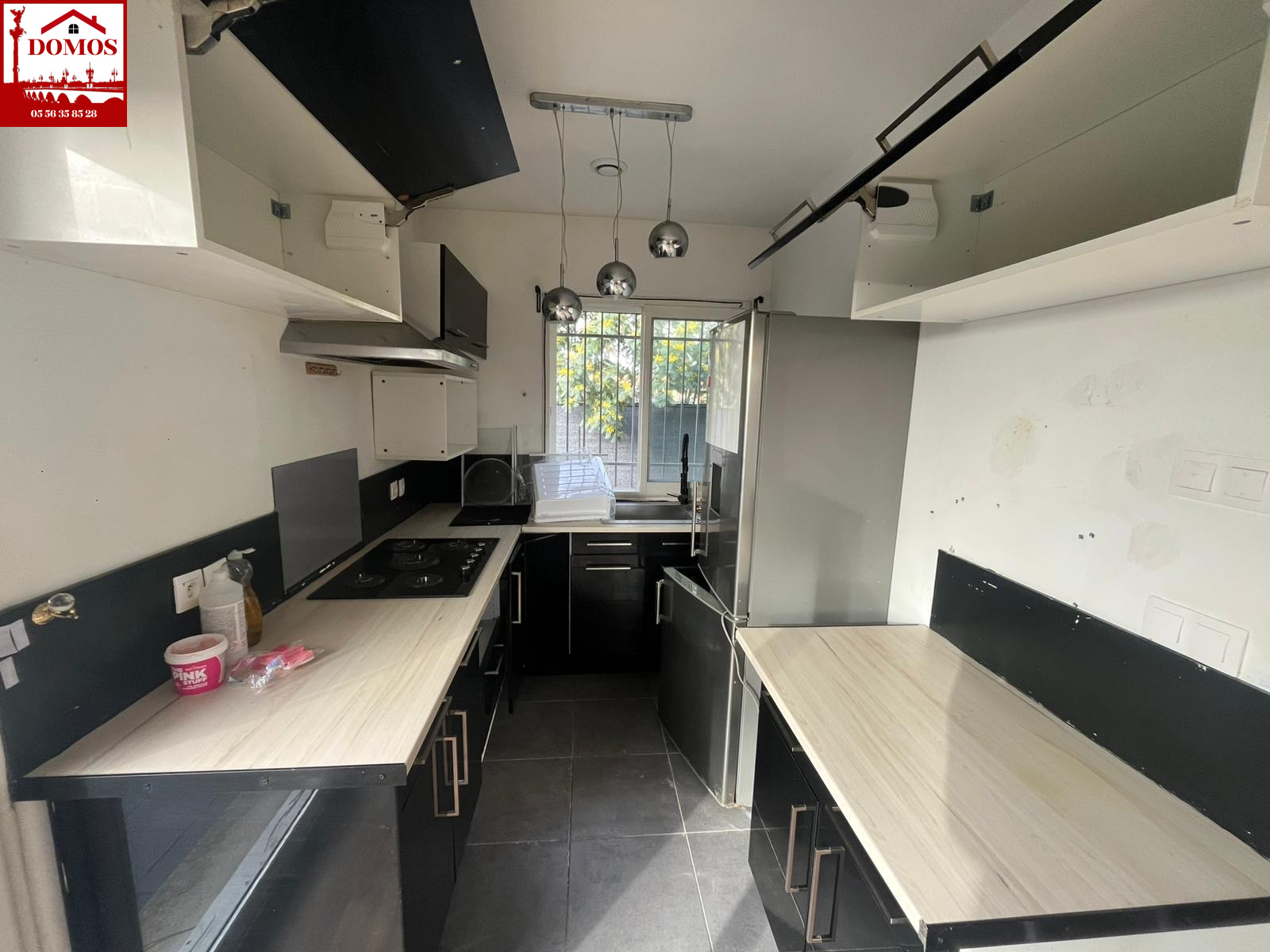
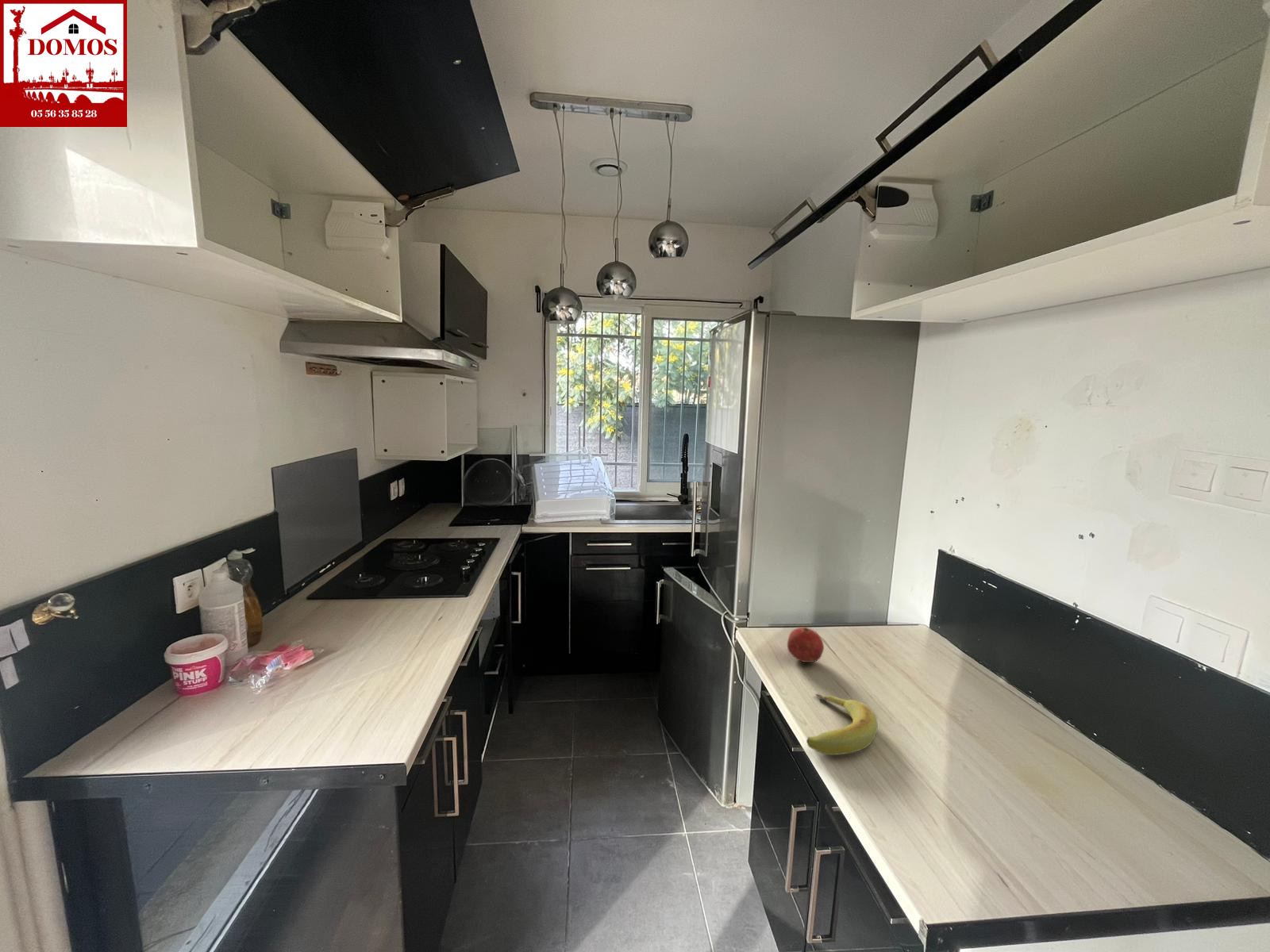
+ fruit (805, 643)
+ banana (839, 704)
